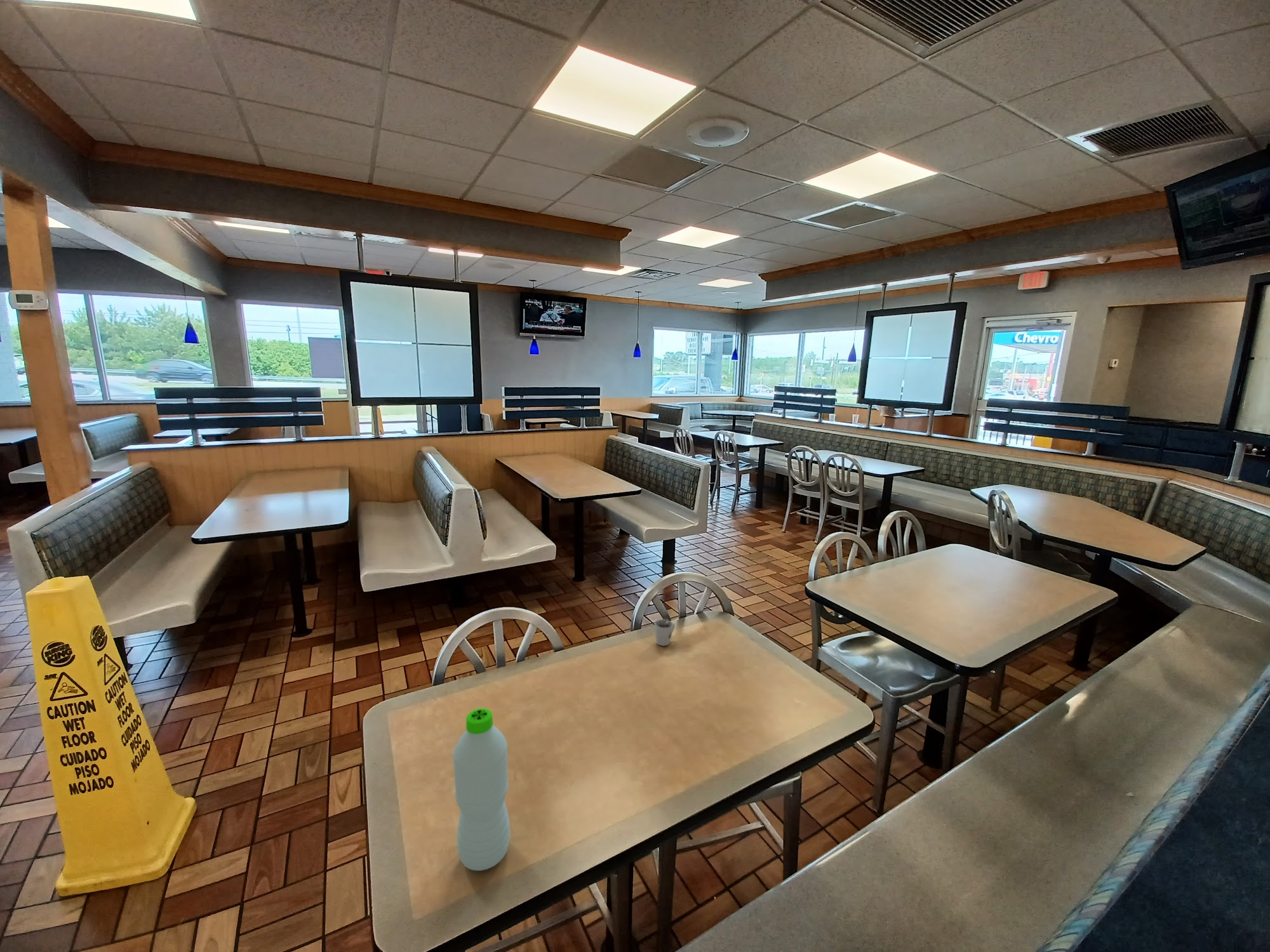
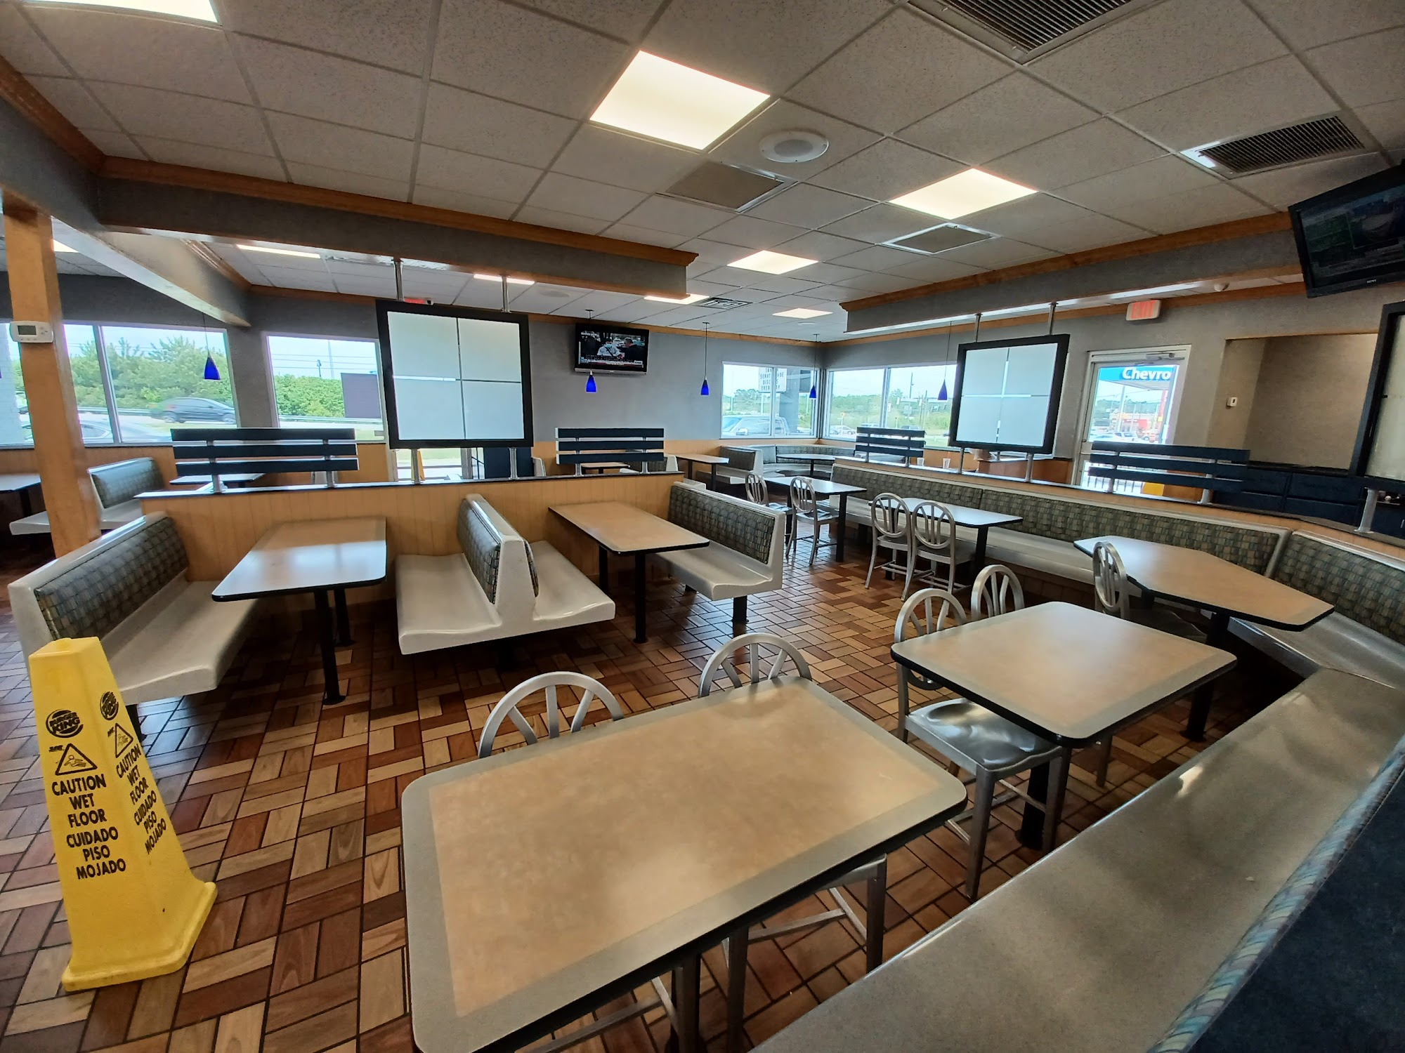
- water bottle (482, 786)
- cup (665, 625)
